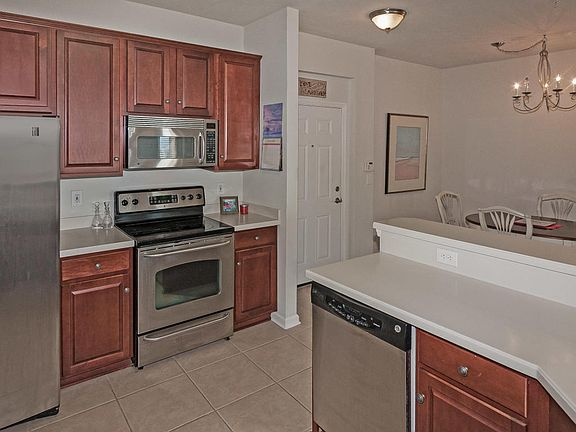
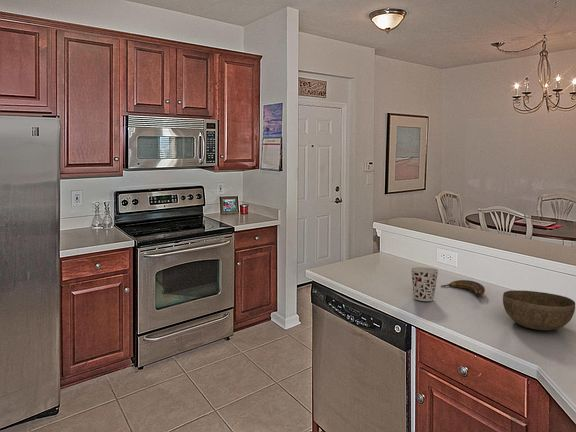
+ bowl (537, 311)
+ cup (424, 284)
+ banana (466, 286)
